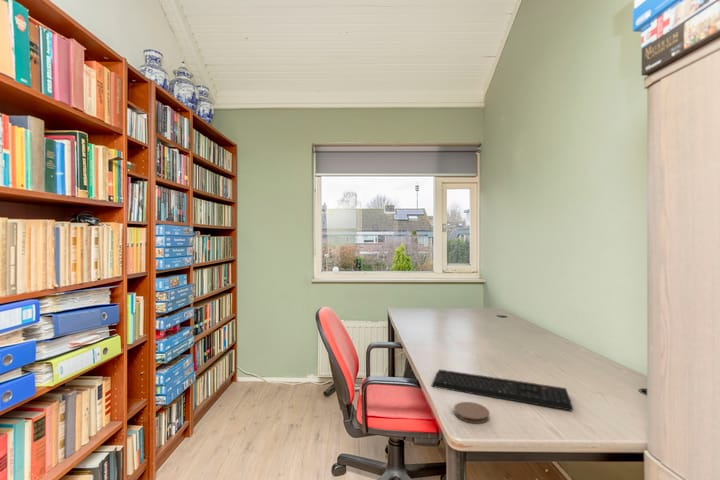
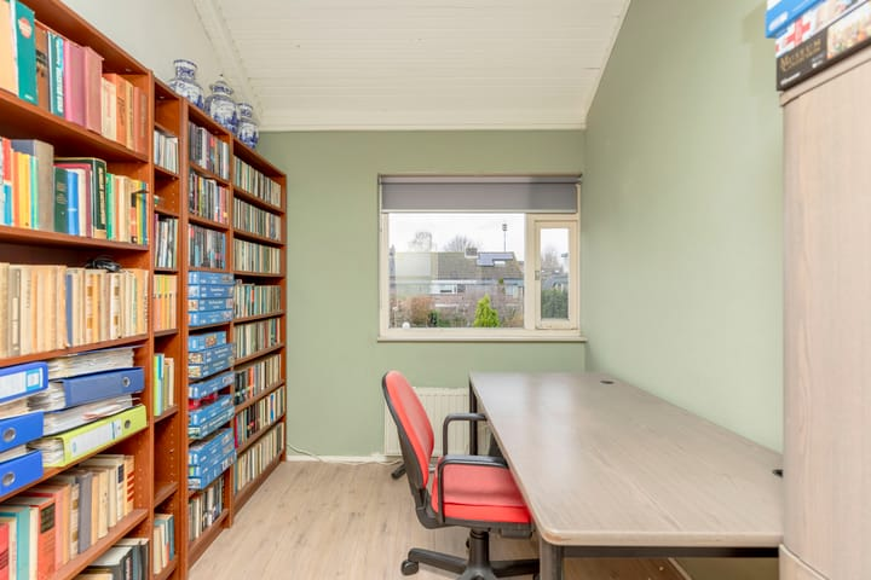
- keyboard (497, 386)
- coaster (471, 412)
